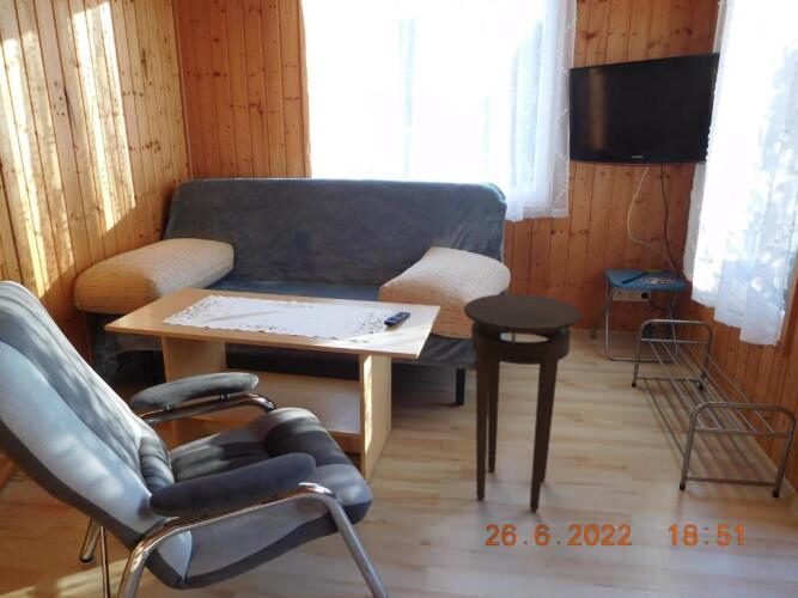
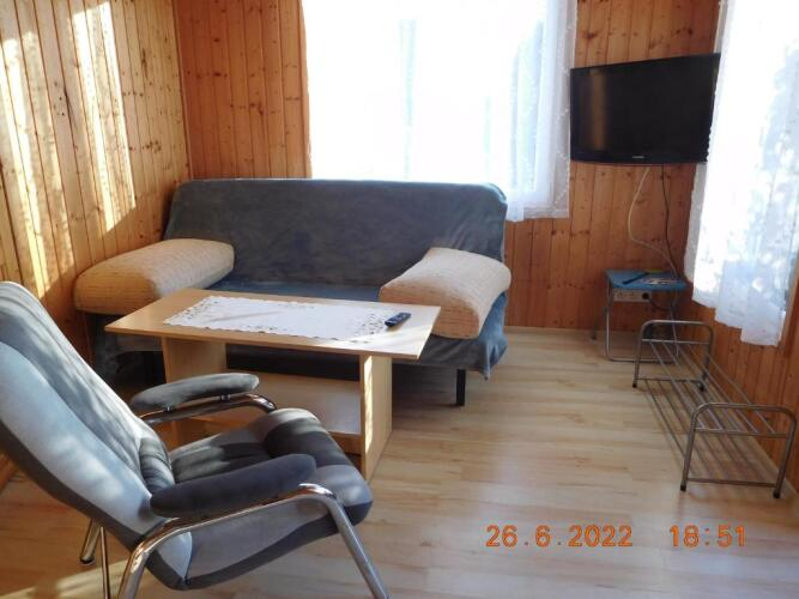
- stool (498, 401)
